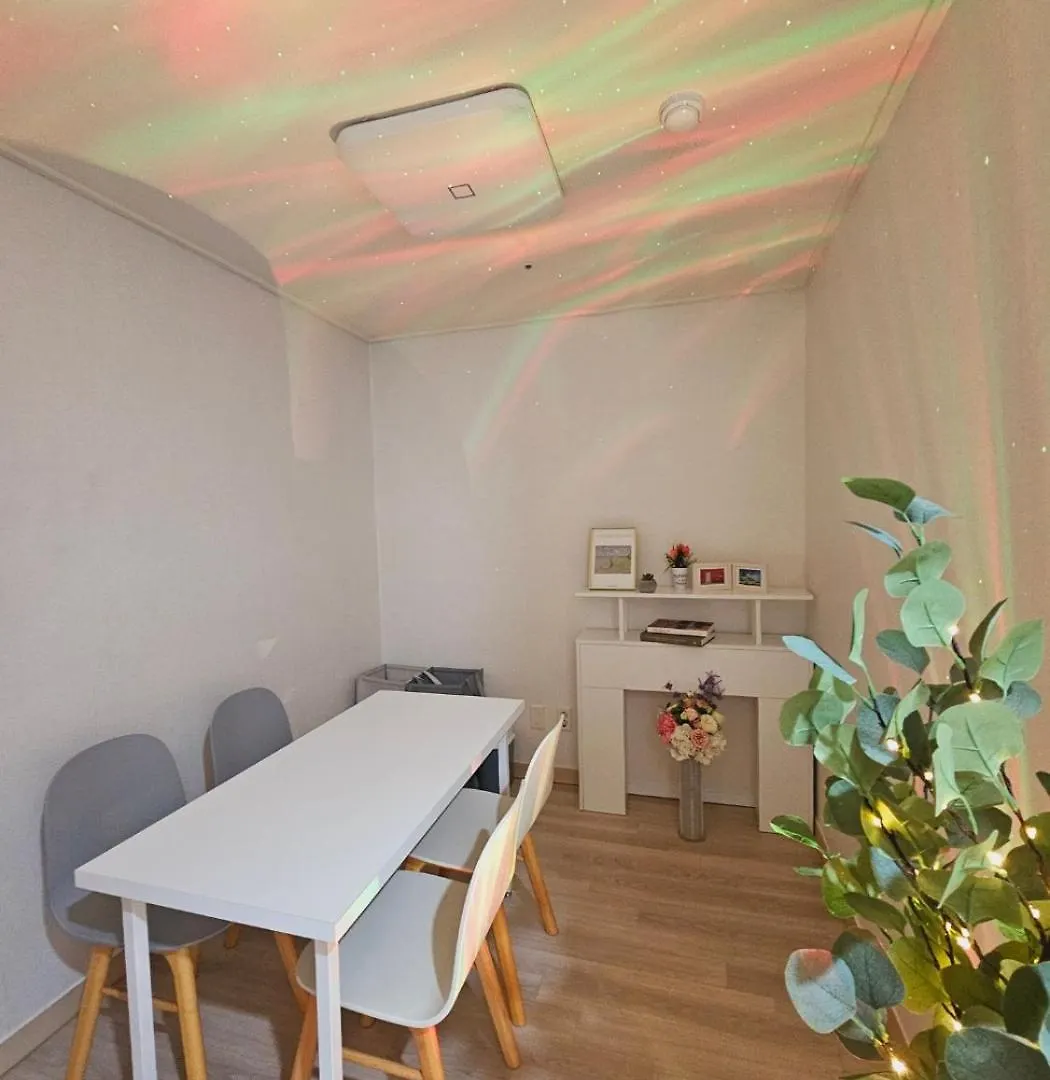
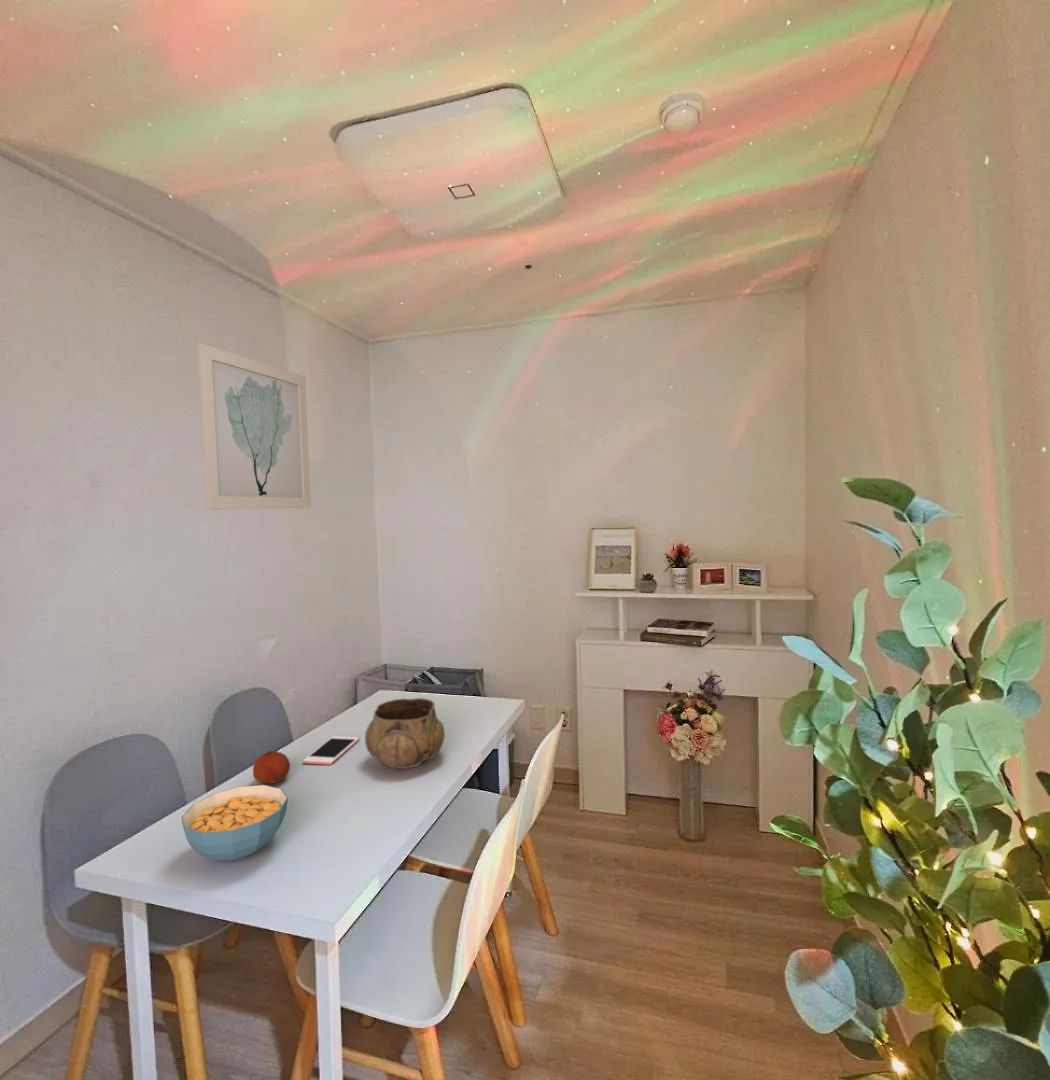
+ cereal bowl (237, 829)
+ wall art (260, 435)
+ fruit (271, 767)
+ decorative bowl (405, 734)
+ cell phone (332, 749)
